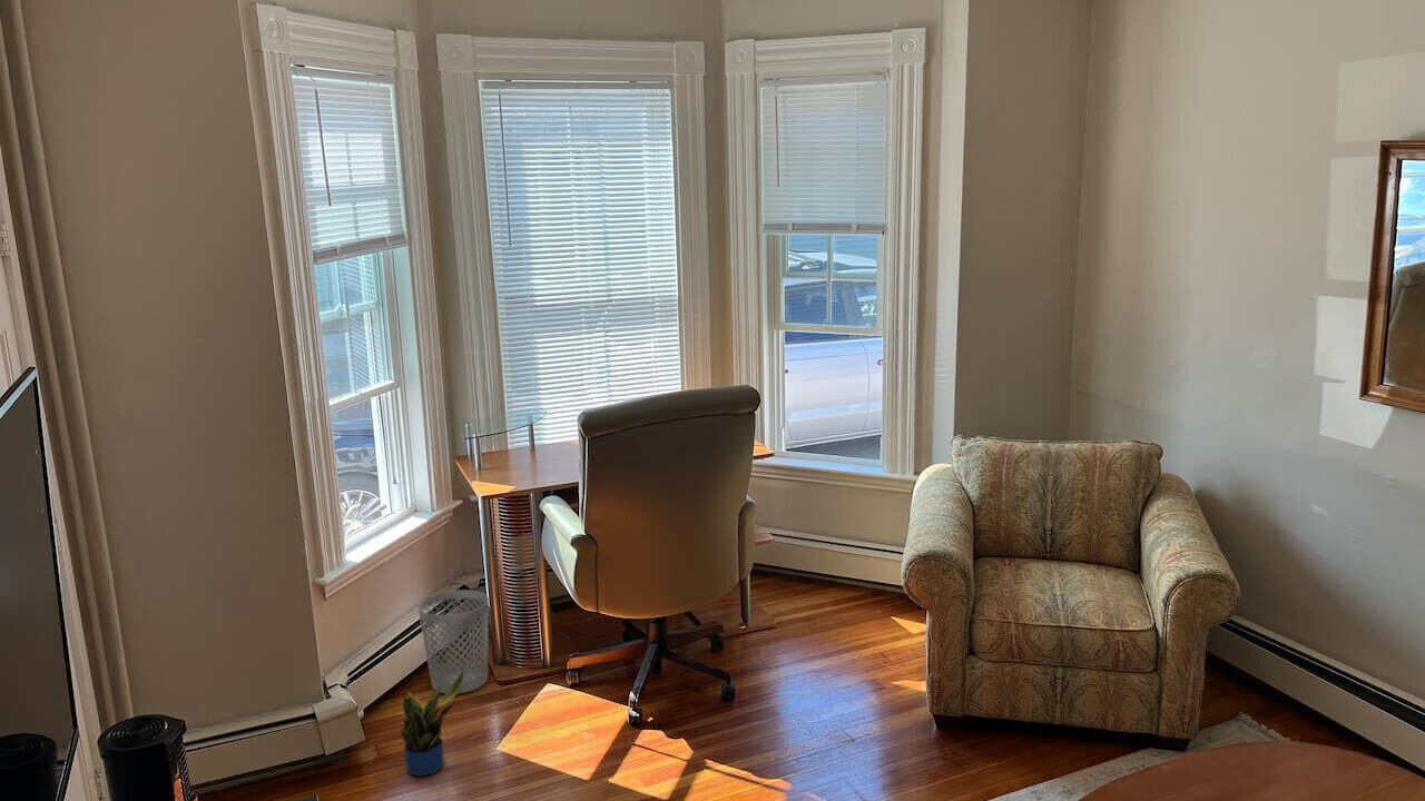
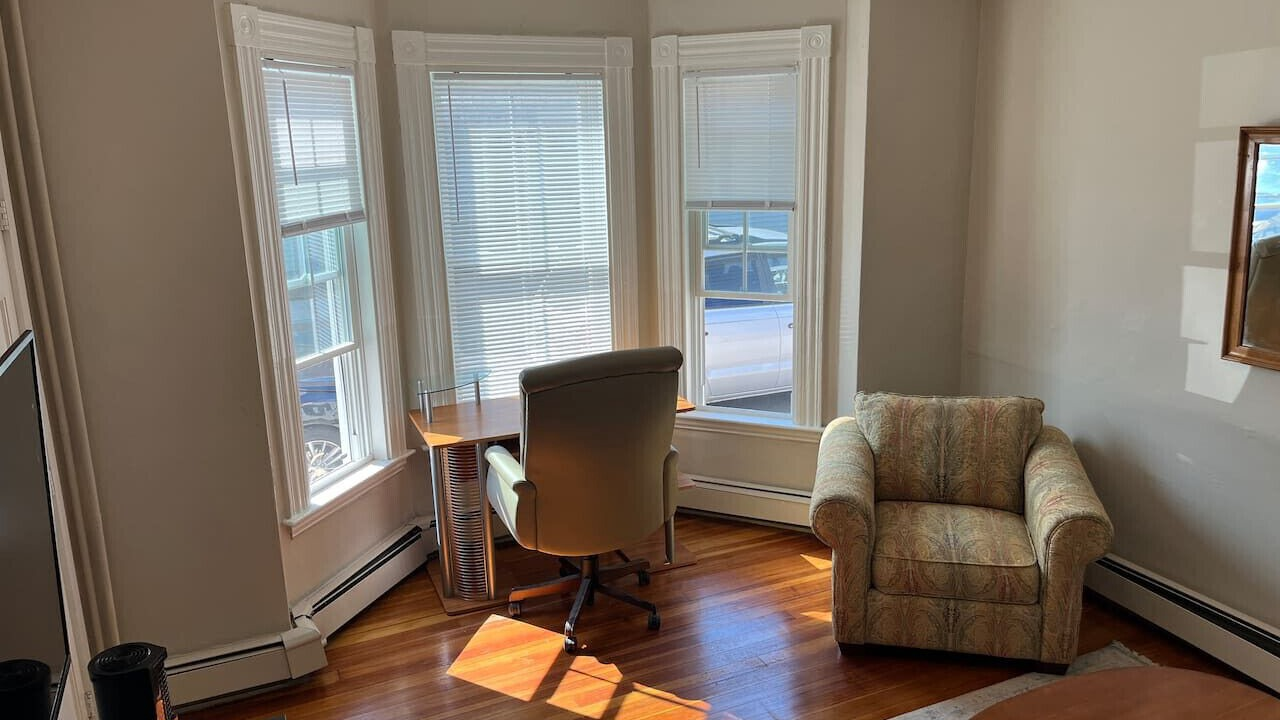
- wastebasket (456, 643)
- potted plant (432, 718)
